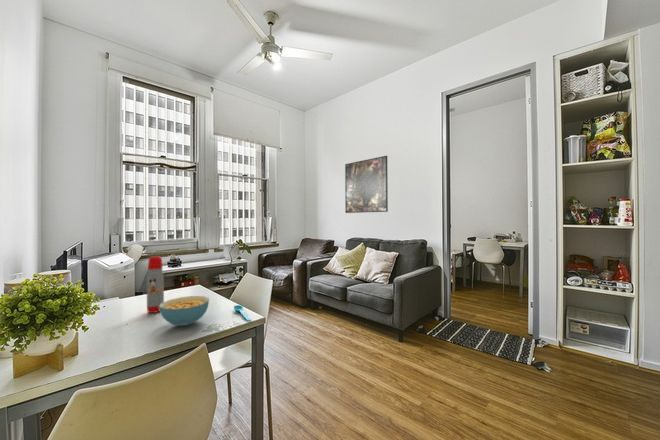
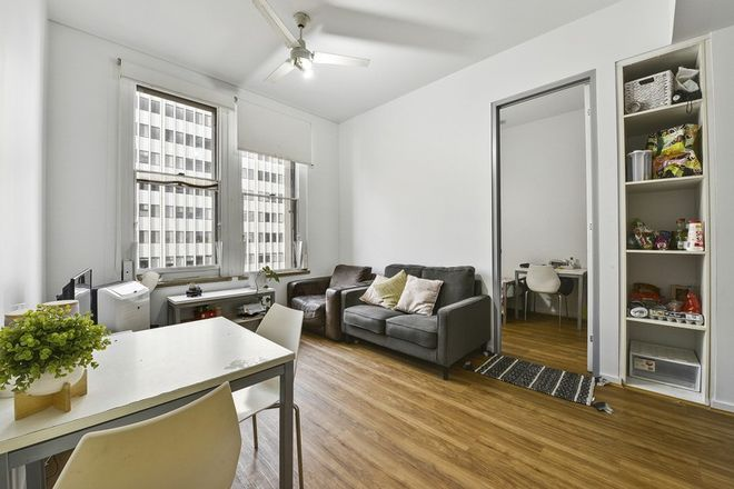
- cereal bowl (185, 312)
- spoon (242, 312)
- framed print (365, 186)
- water bottle (155, 283)
